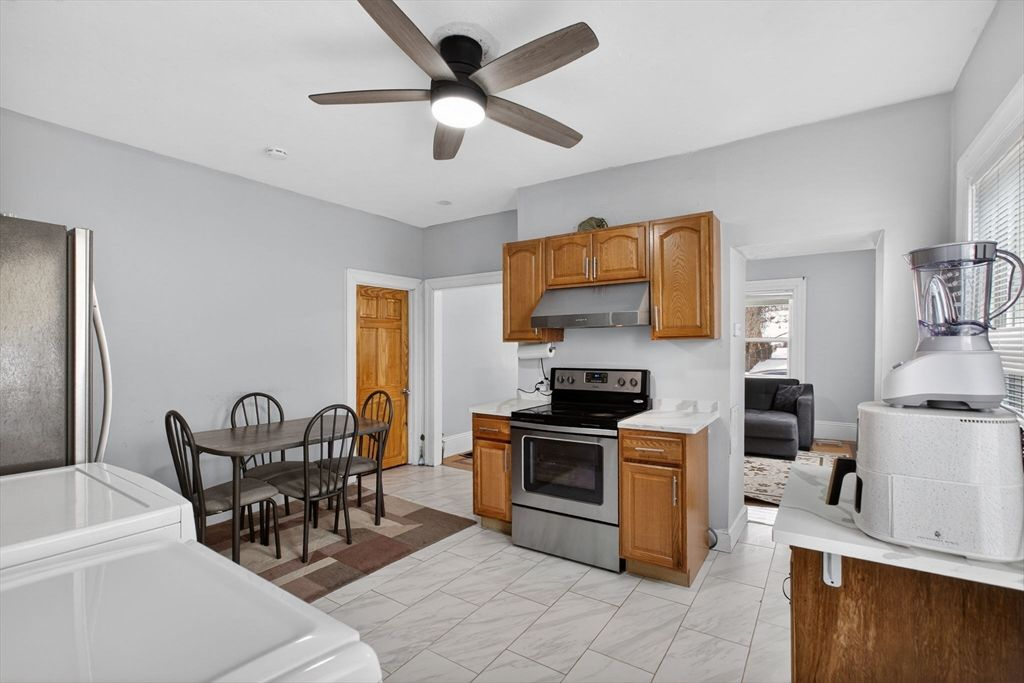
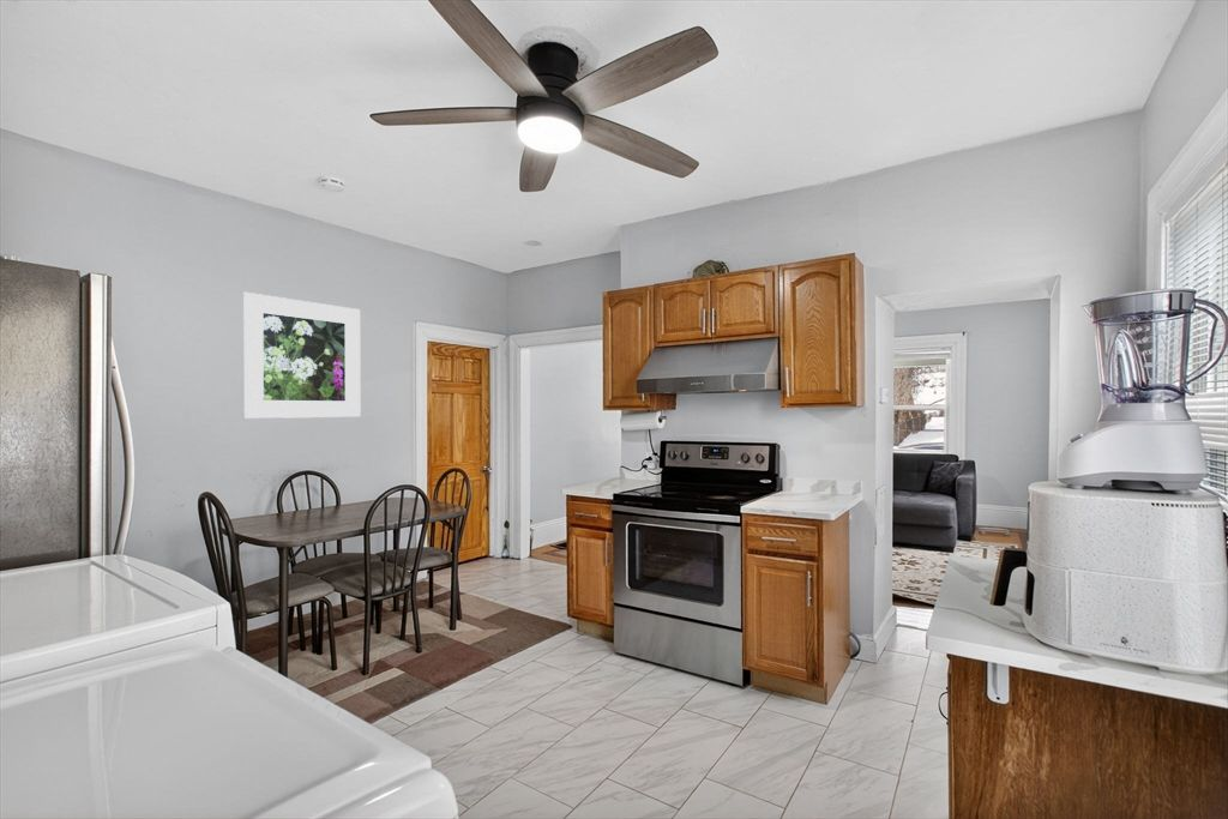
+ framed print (306, 359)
